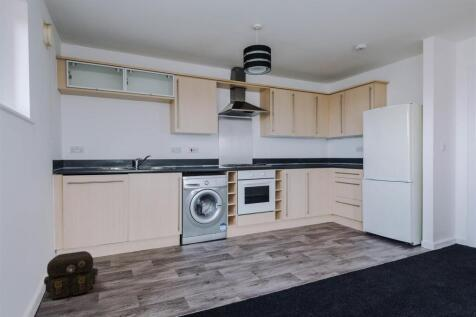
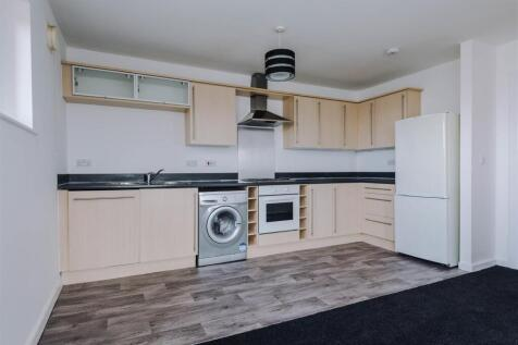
- backpack (72, 272)
